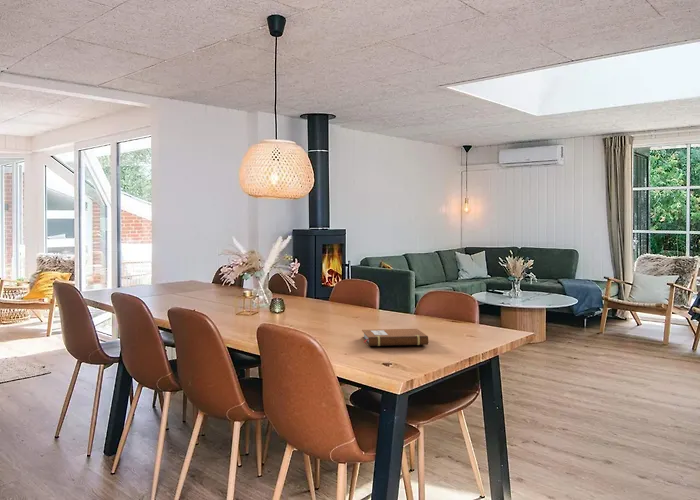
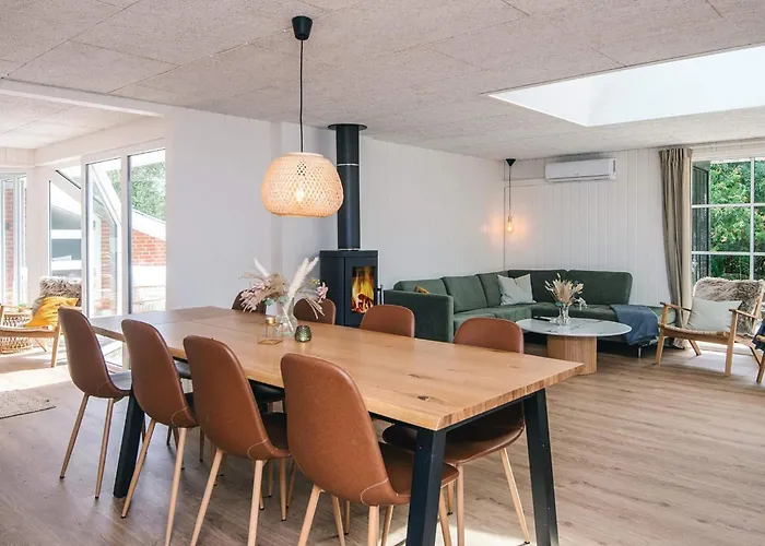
- notebook (392, 337)
